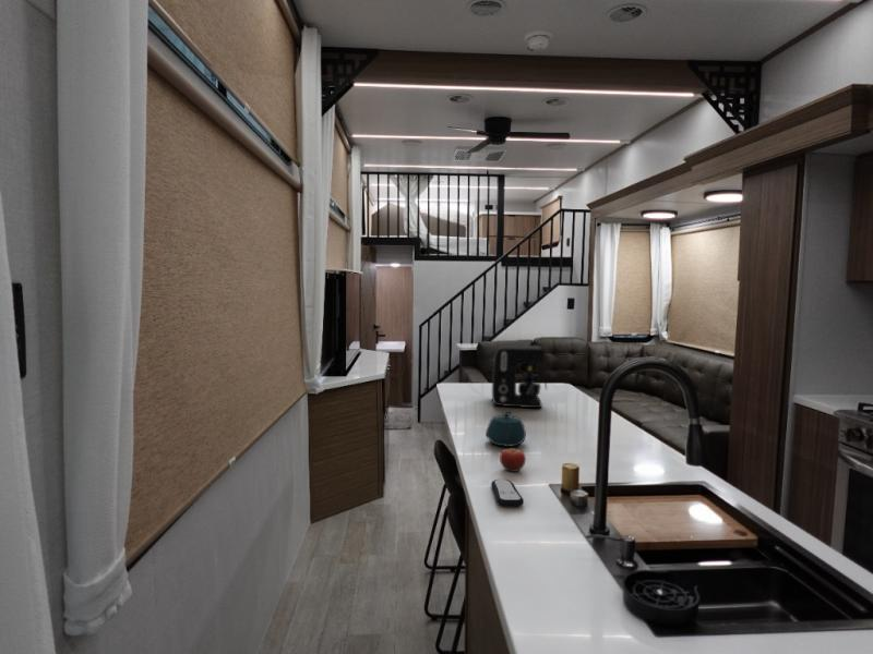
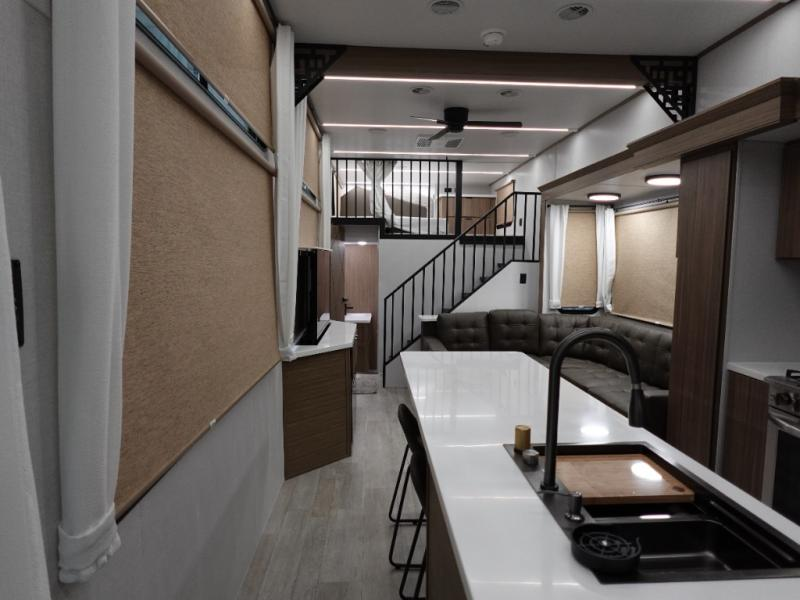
- remote control (505, 492)
- teapot (506, 427)
- coffee maker (522, 375)
- fruit (512, 458)
